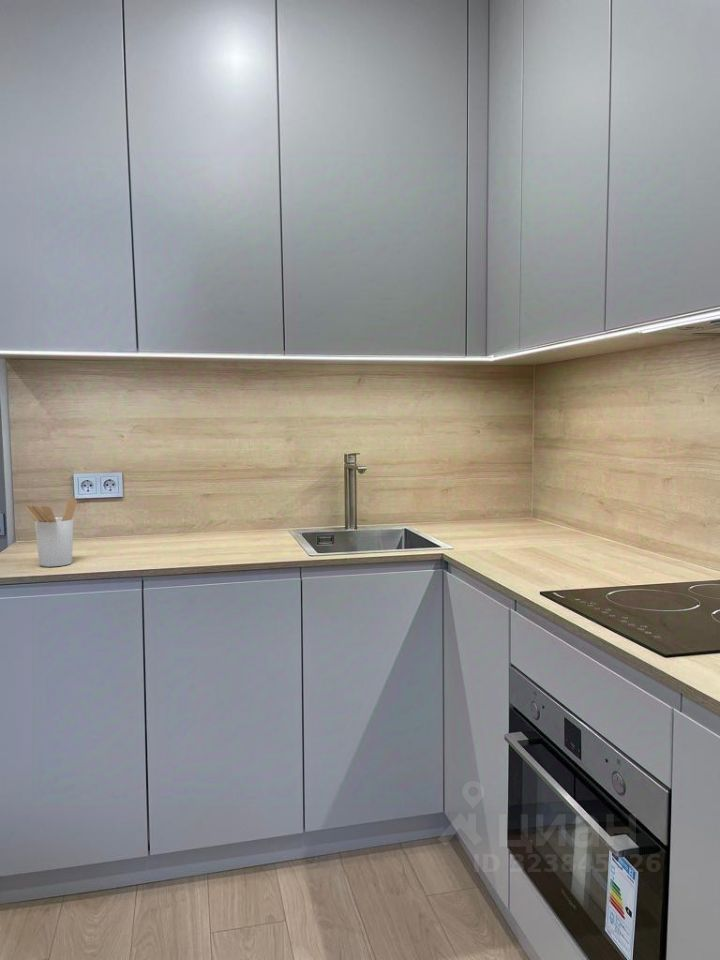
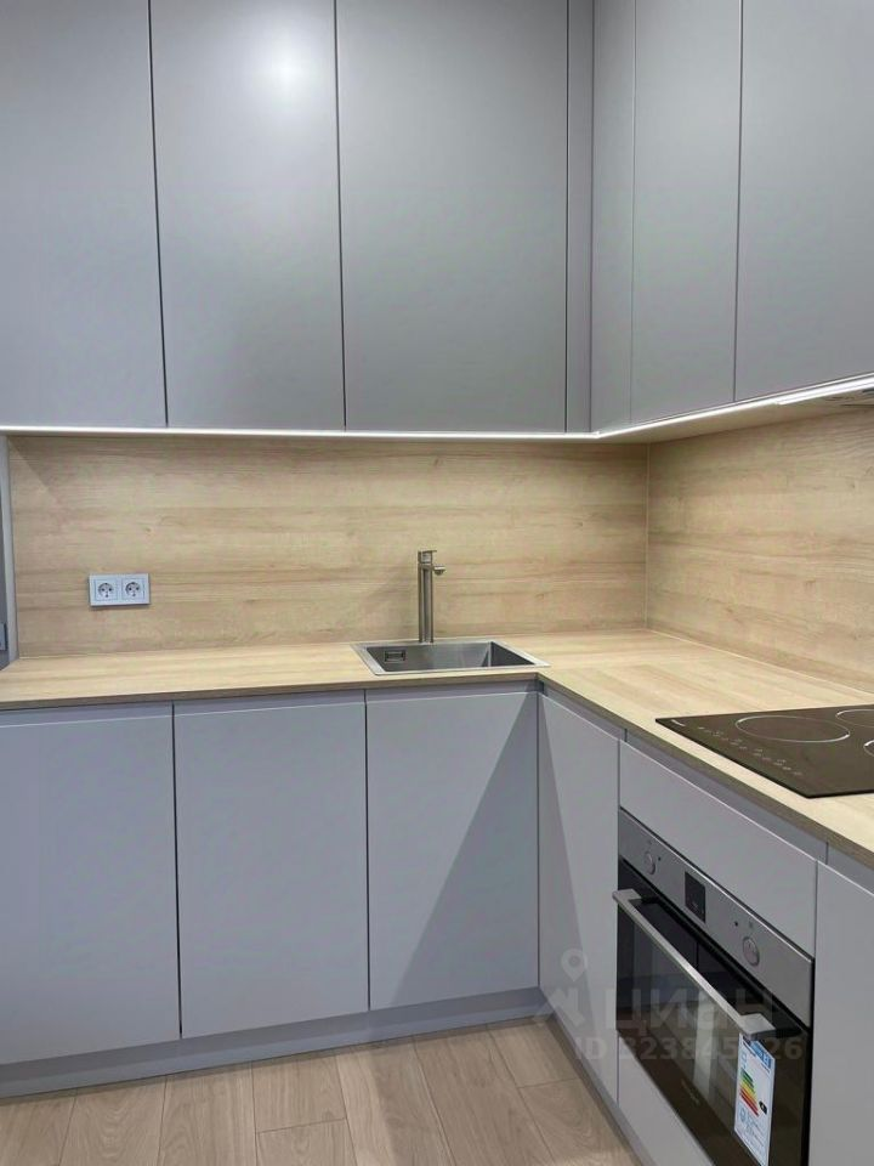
- utensil holder (50, 532)
